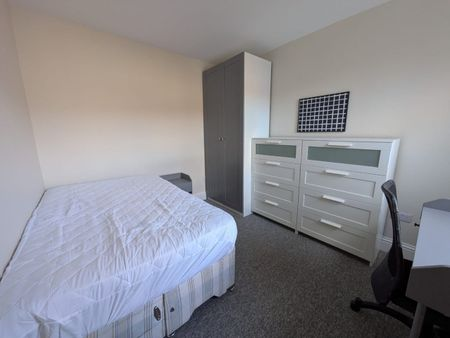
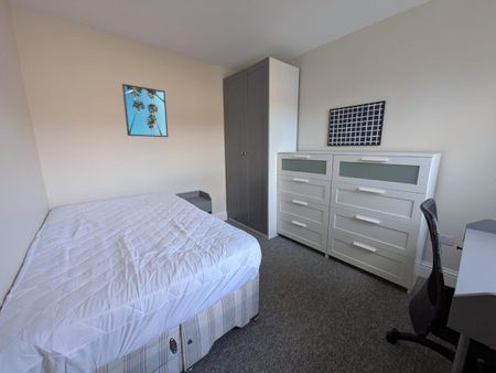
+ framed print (147, 111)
